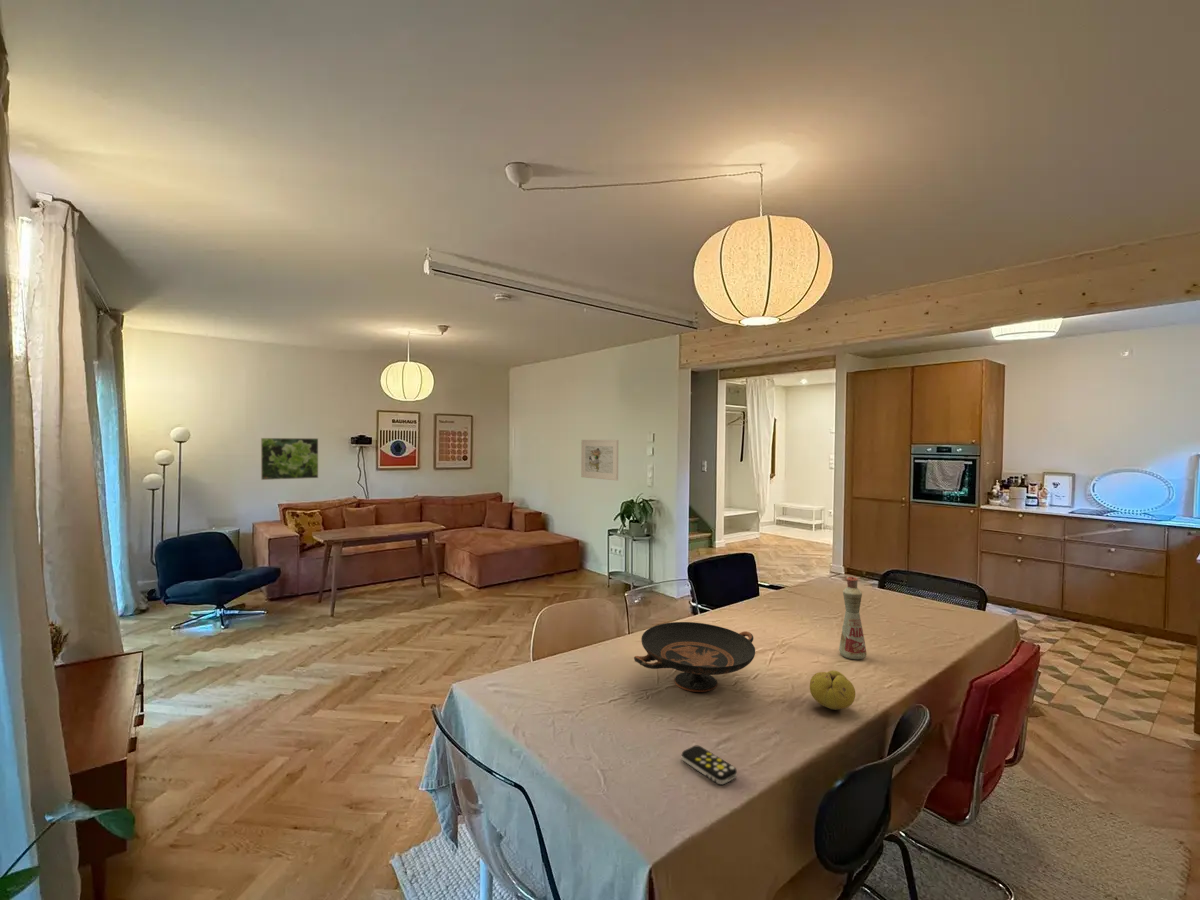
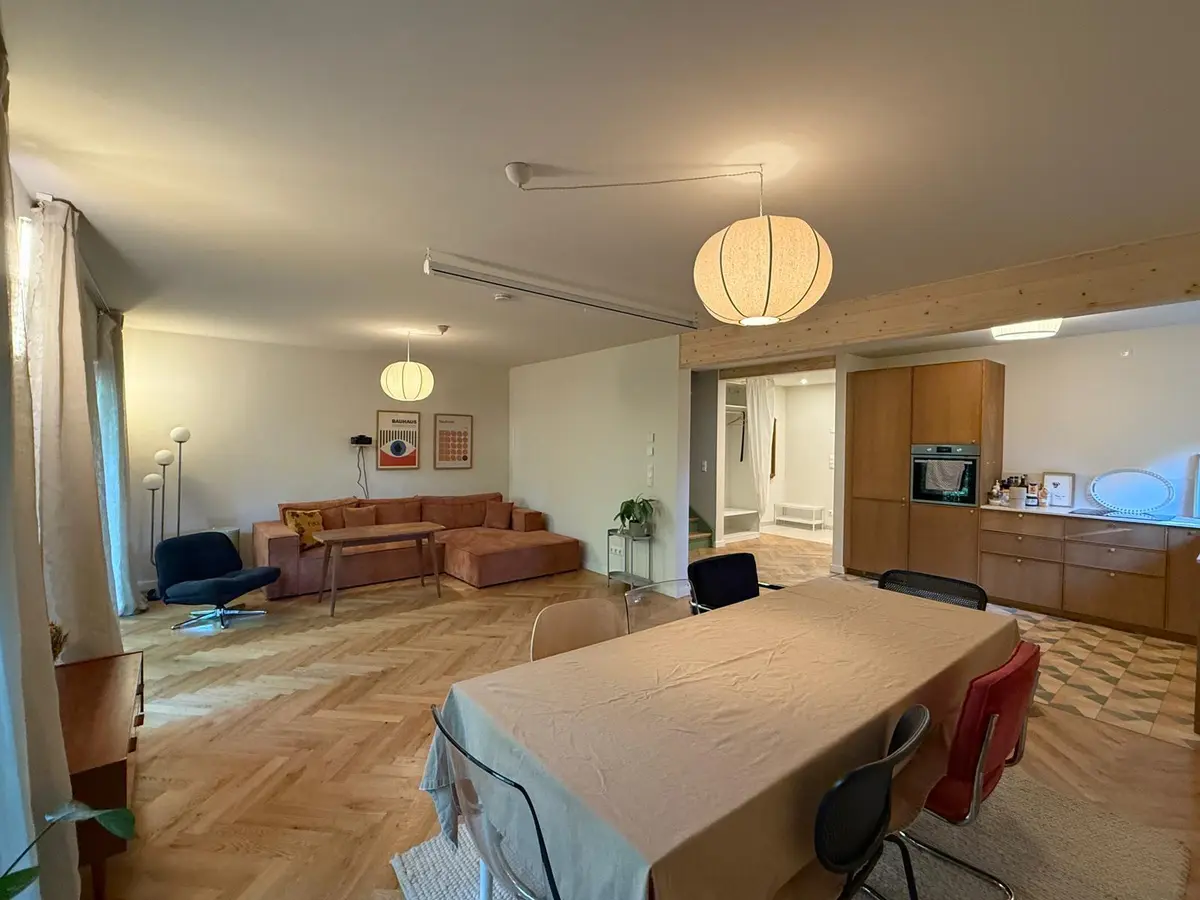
- fruit (832, 690)
- bottle (853, 616)
- remote control (708, 763)
- decorative bowl (696, 661)
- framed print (599, 459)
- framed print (290, 458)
